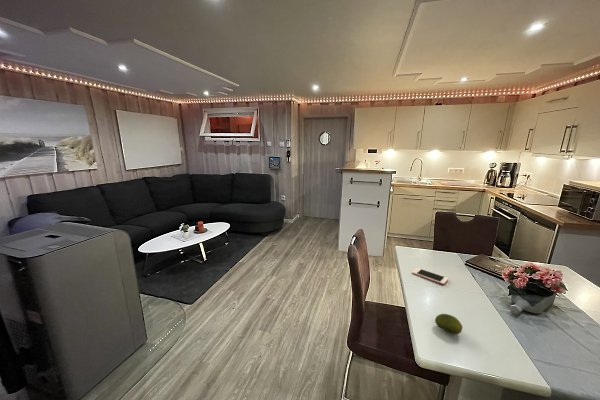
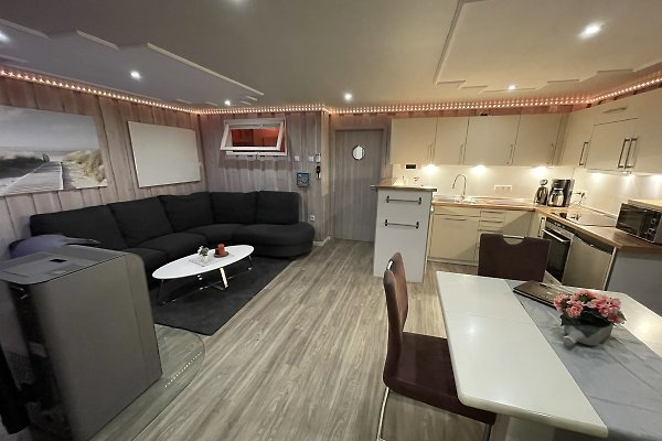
- cell phone (429, 275)
- fruit (448, 323)
